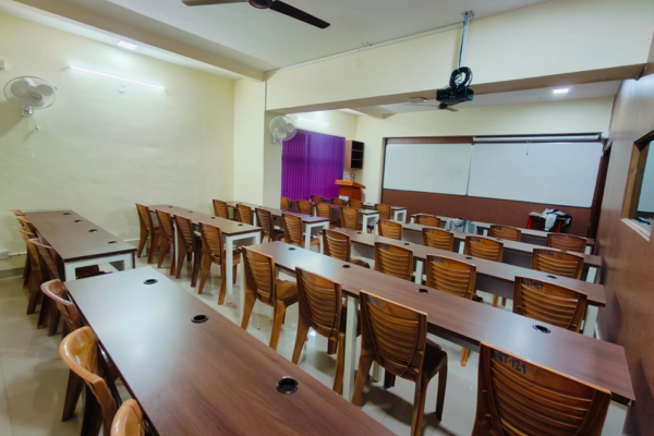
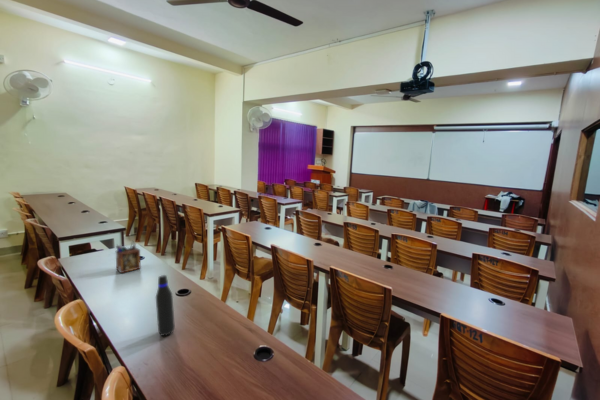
+ desk organizer (128, 256)
+ water bottle (165, 305)
